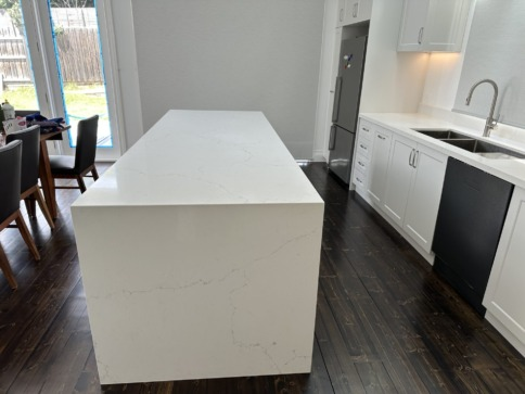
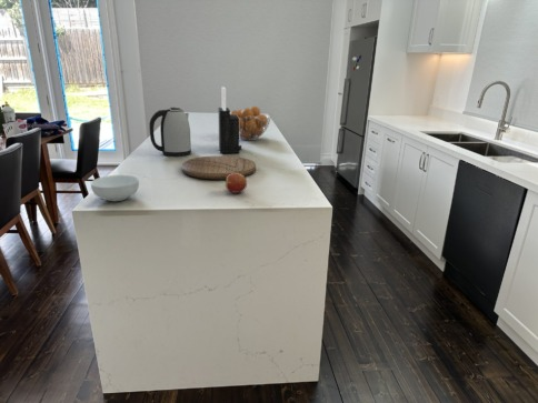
+ knife block (230, 119)
+ cereal bowl (116, 189)
+ apple (236, 182)
+ fruit basket (249, 122)
+ cutting board (219, 167)
+ kettle (170, 131)
